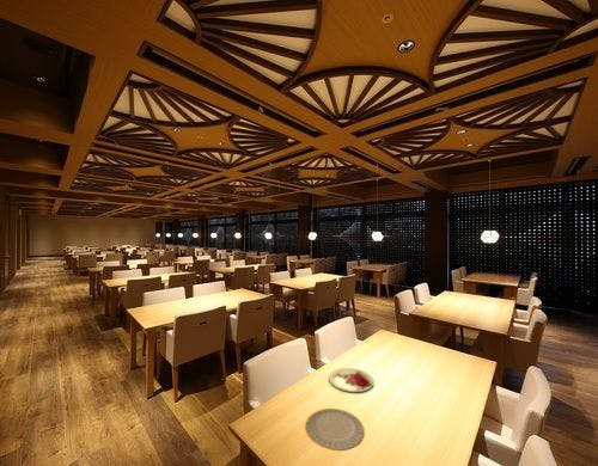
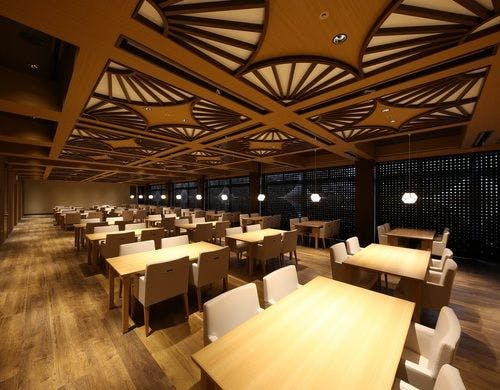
- plate (350, 379)
- chinaware (334, 425)
